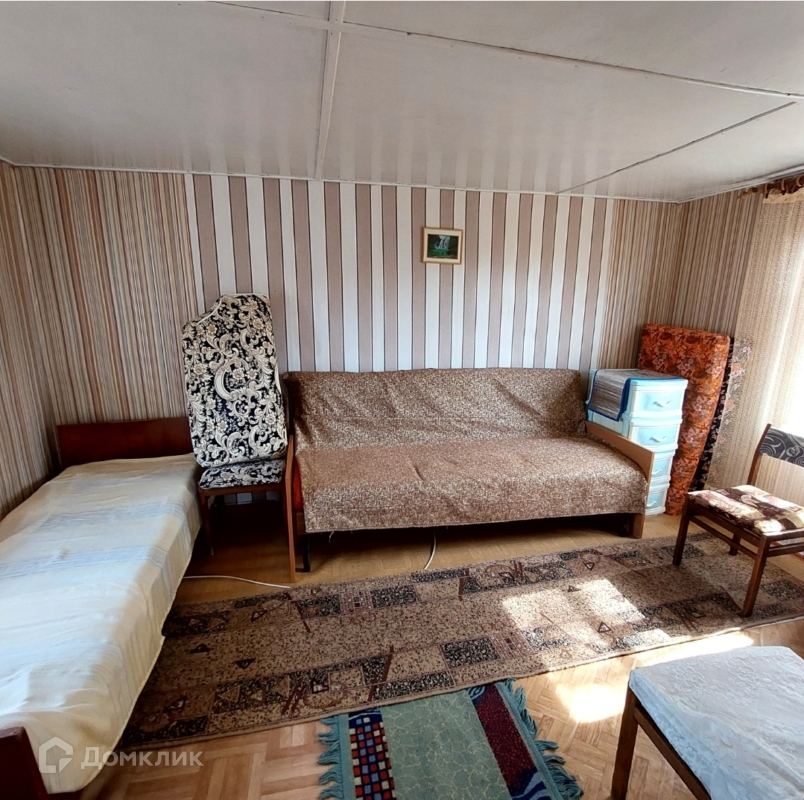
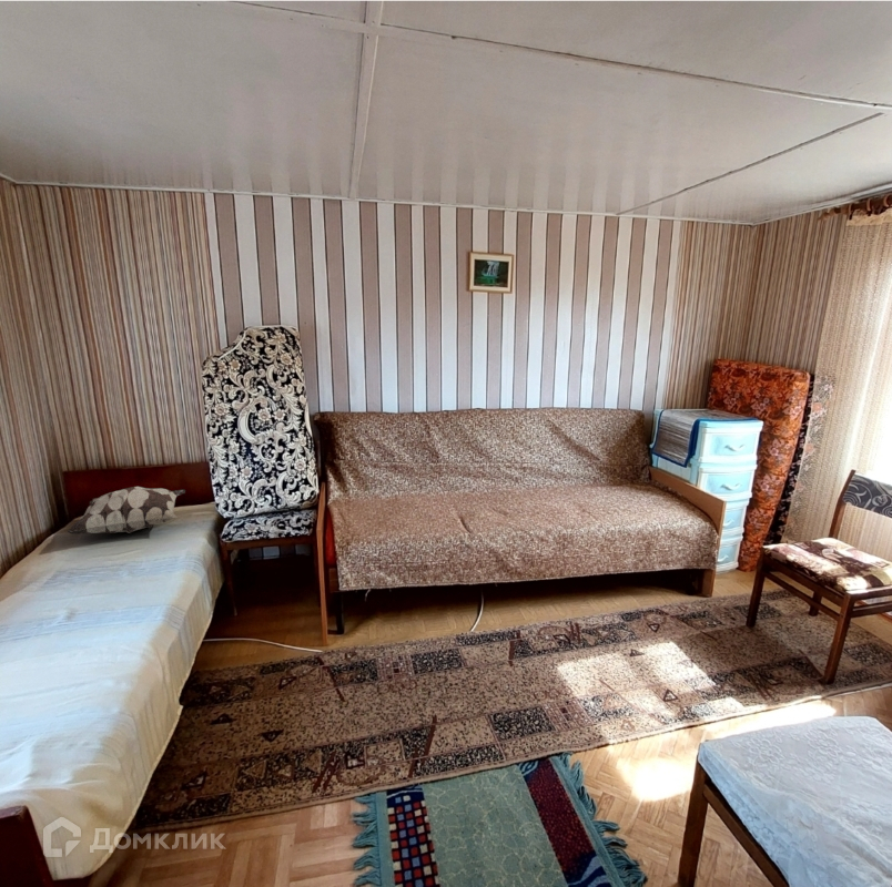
+ decorative pillow (132, 508)
